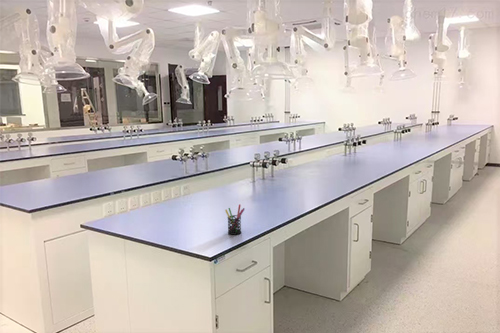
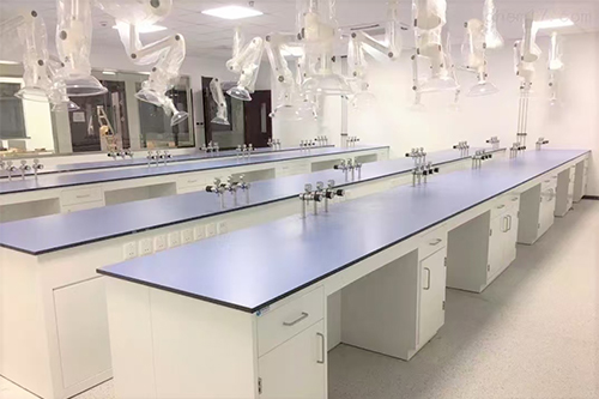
- pen holder (234, 219)
